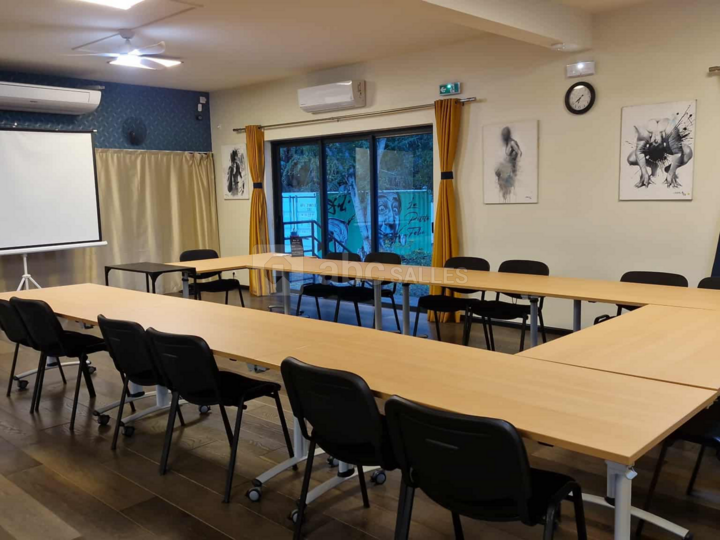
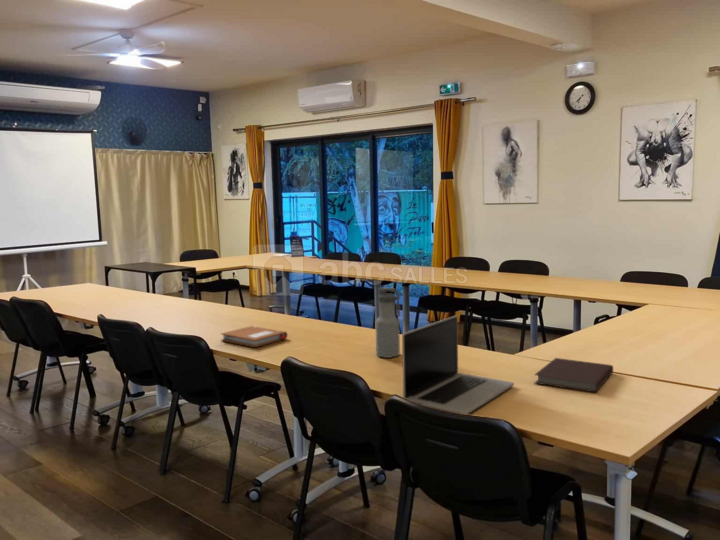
+ laptop (457, 361)
+ notebook (255, 336)
+ water bottle (387, 321)
+ notebook (574, 374)
